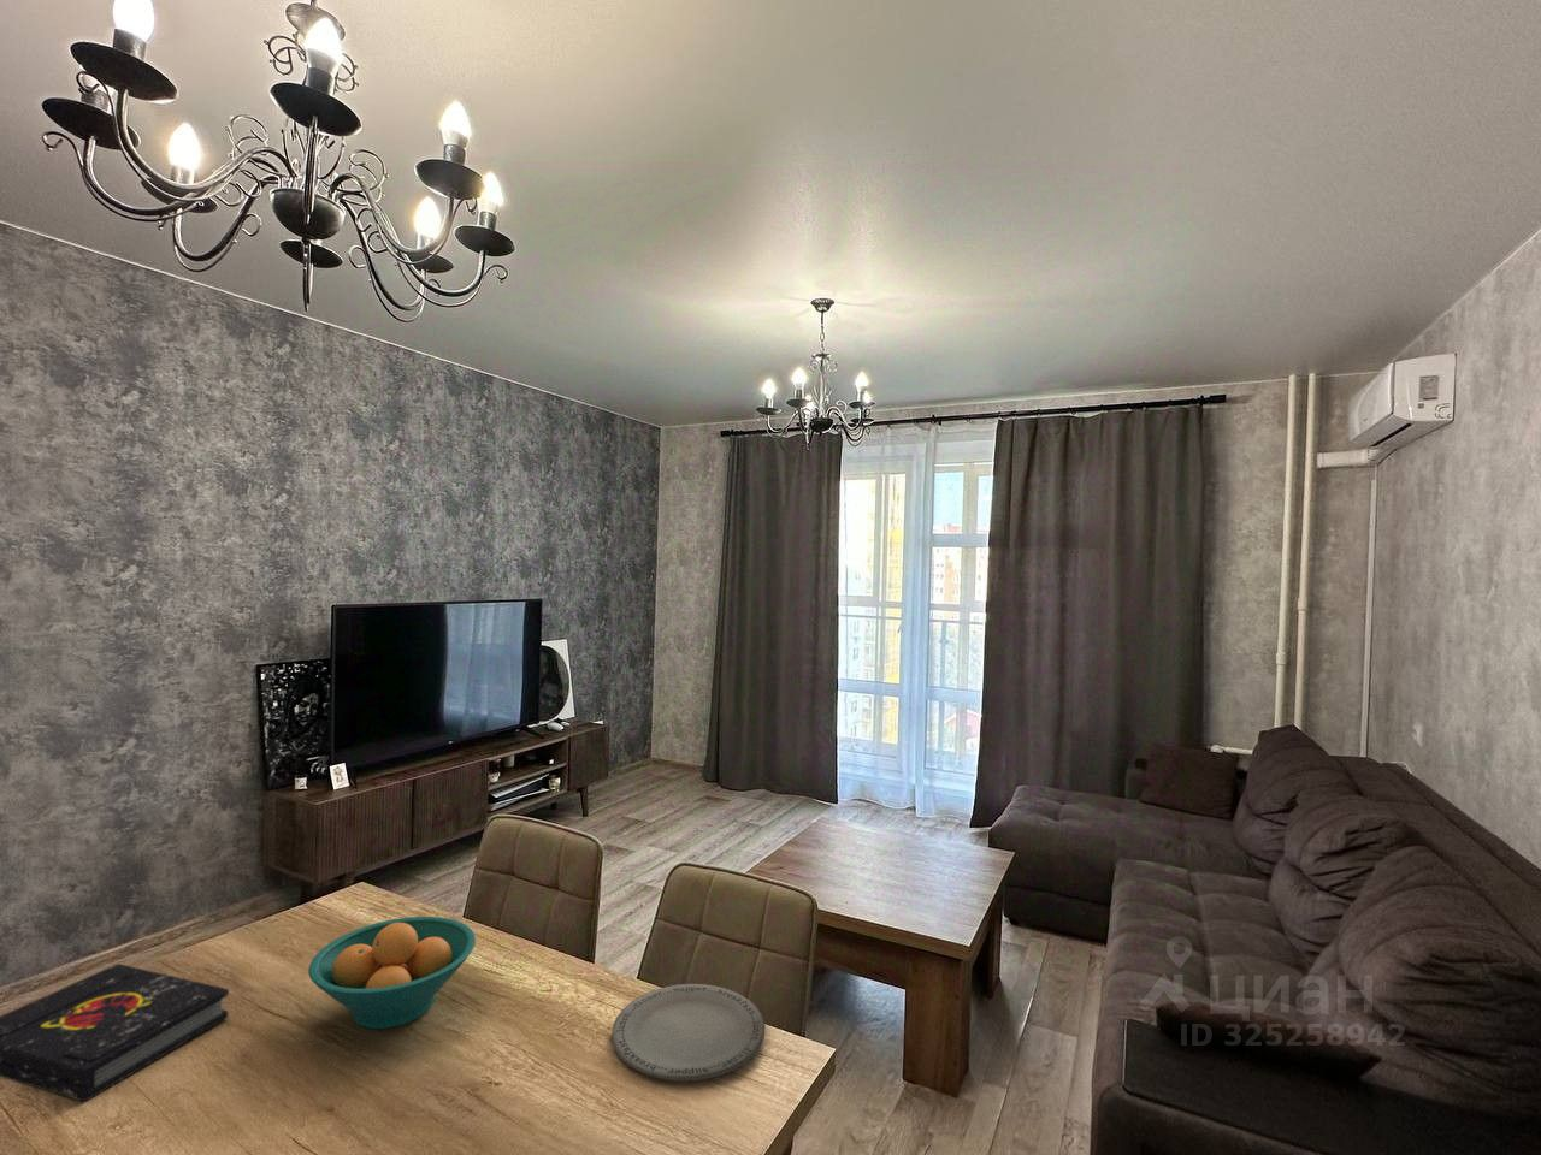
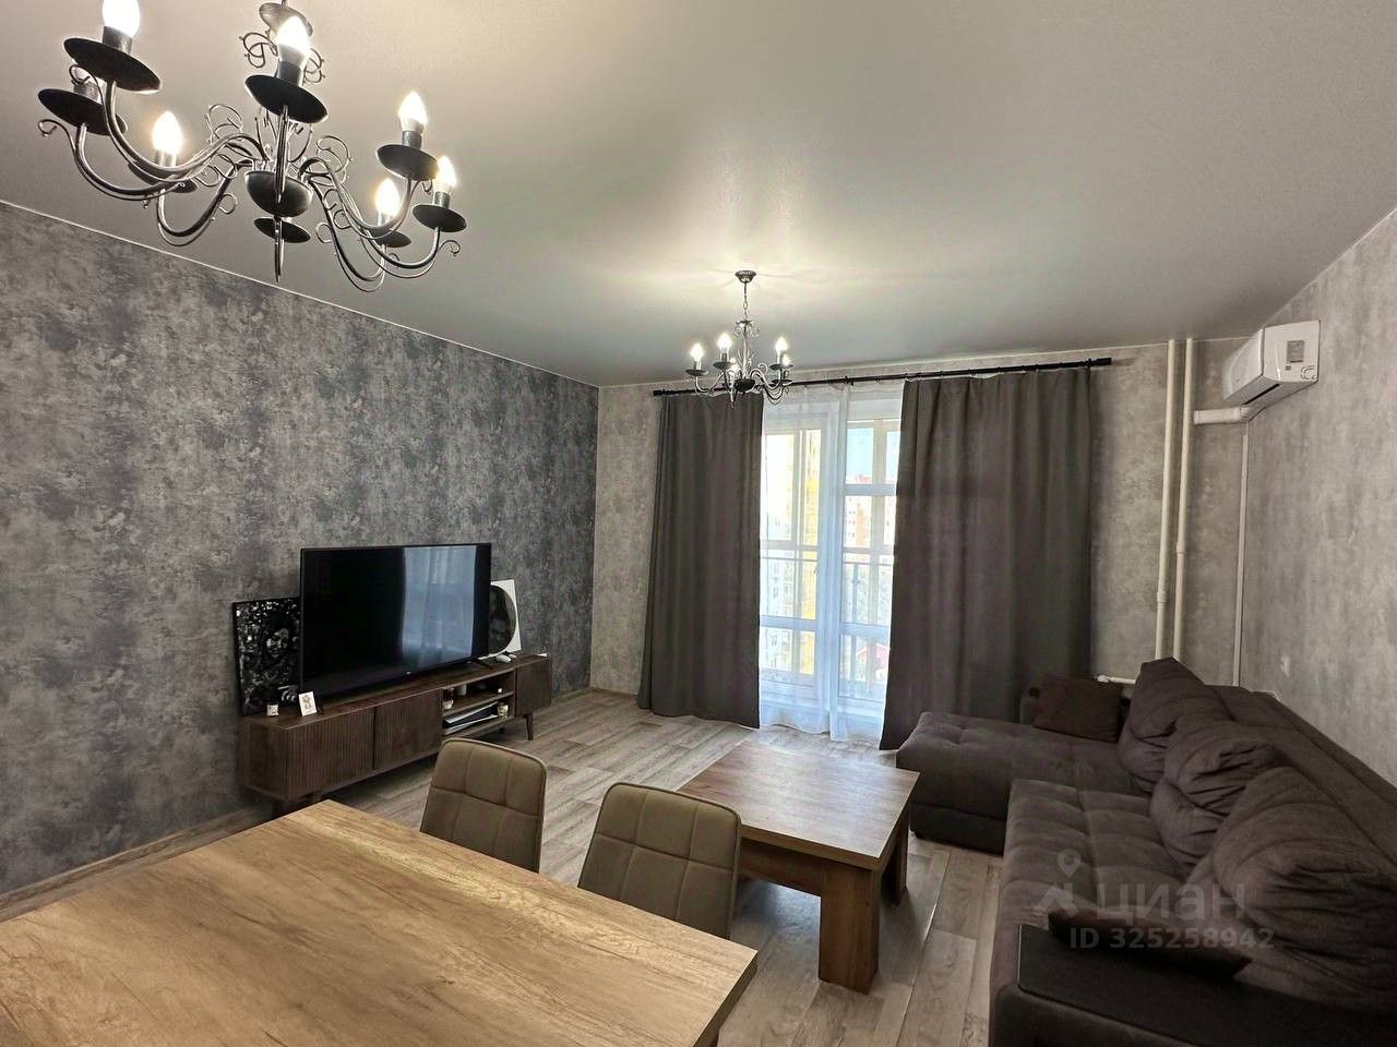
- book (101, 1024)
- plate (689, 1030)
- fruit bowl (394, 966)
